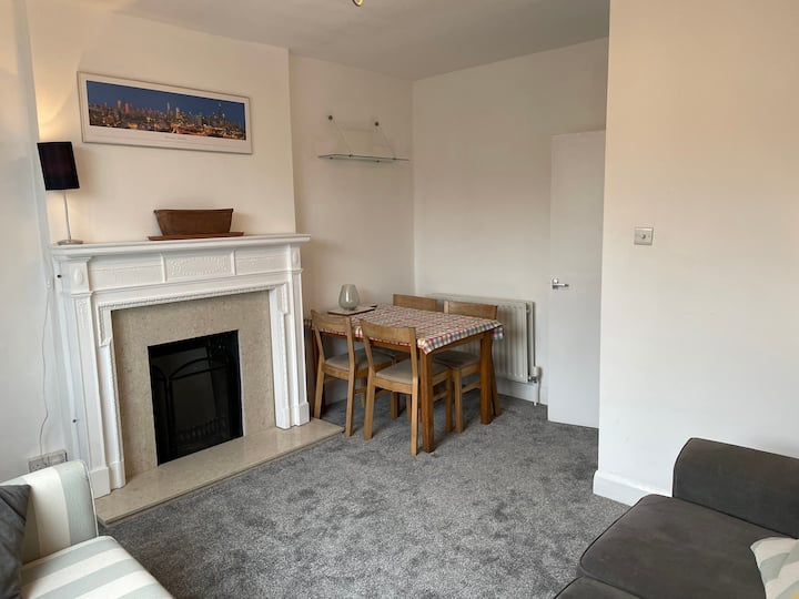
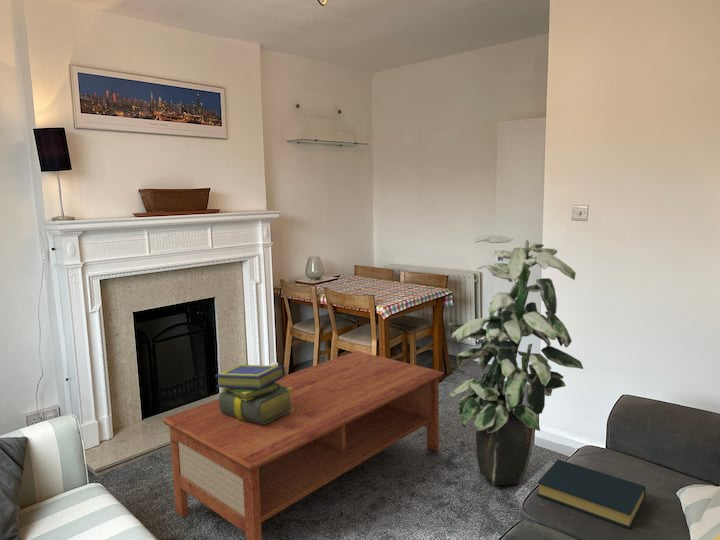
+ stack of books (252, 390)
+ hardback book (590, 490)
+ coffee table (319, 435)
+ indoor plant (506, 358)
